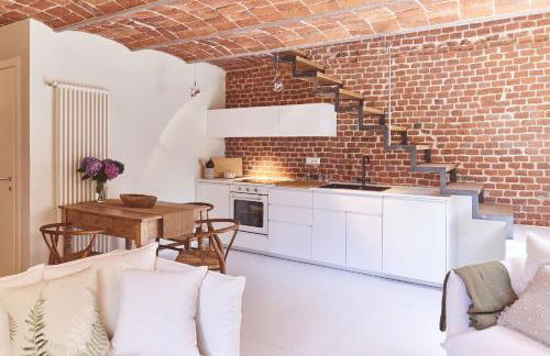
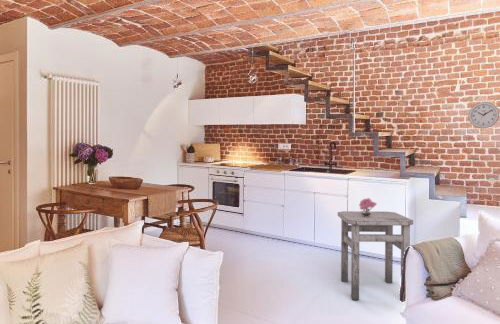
+ wall clock (483, 115)
+ potted plant (368, 205)
+ side table (372, 241)
